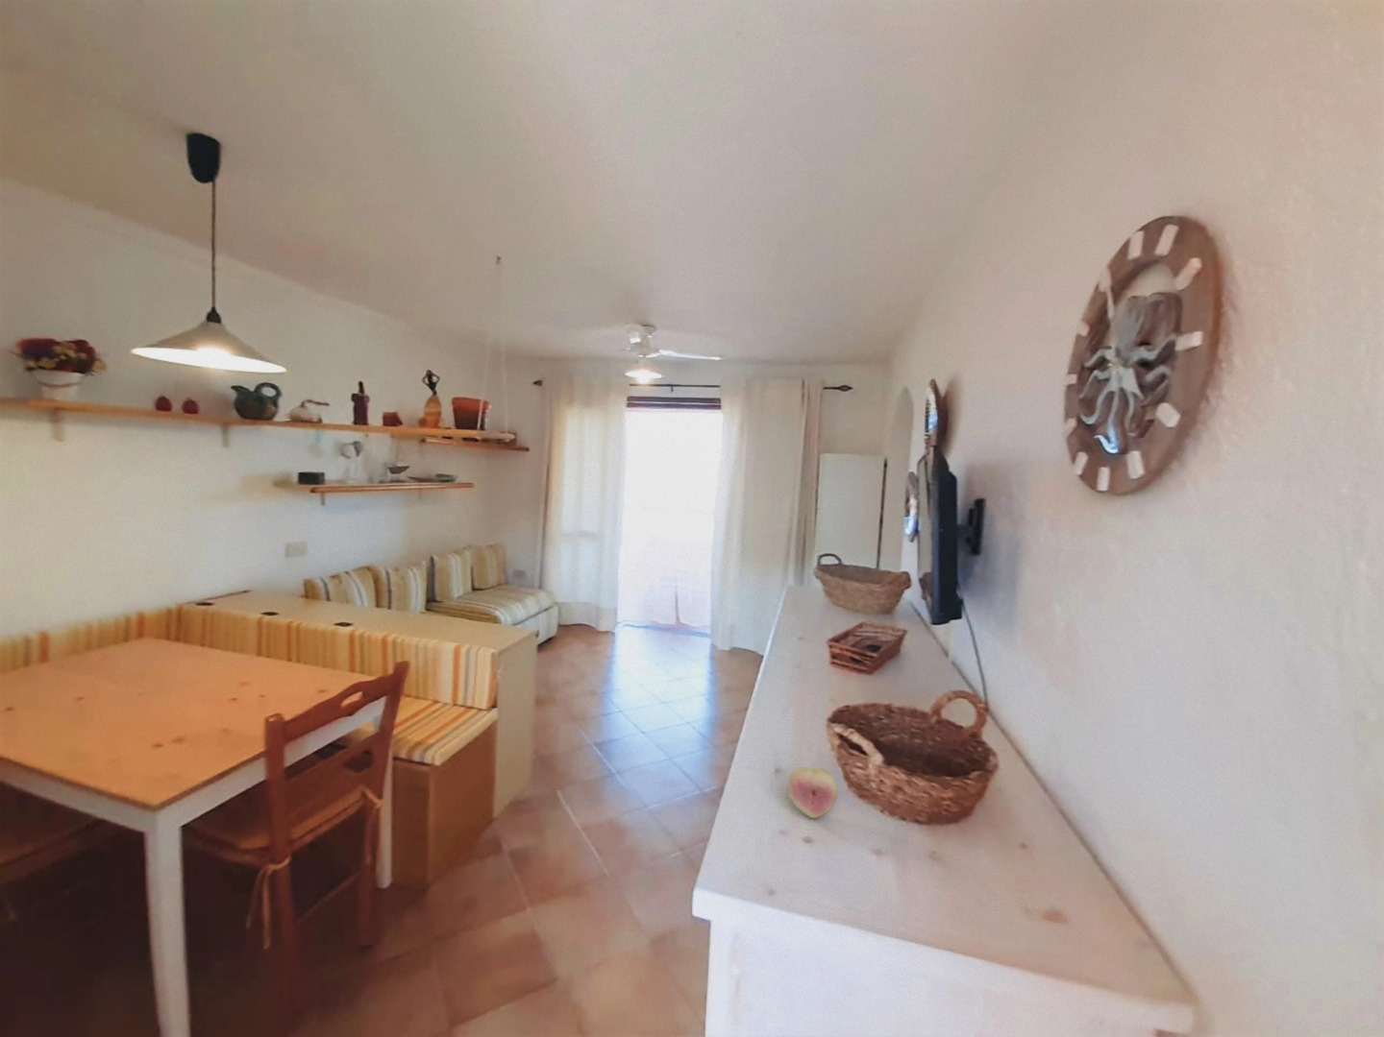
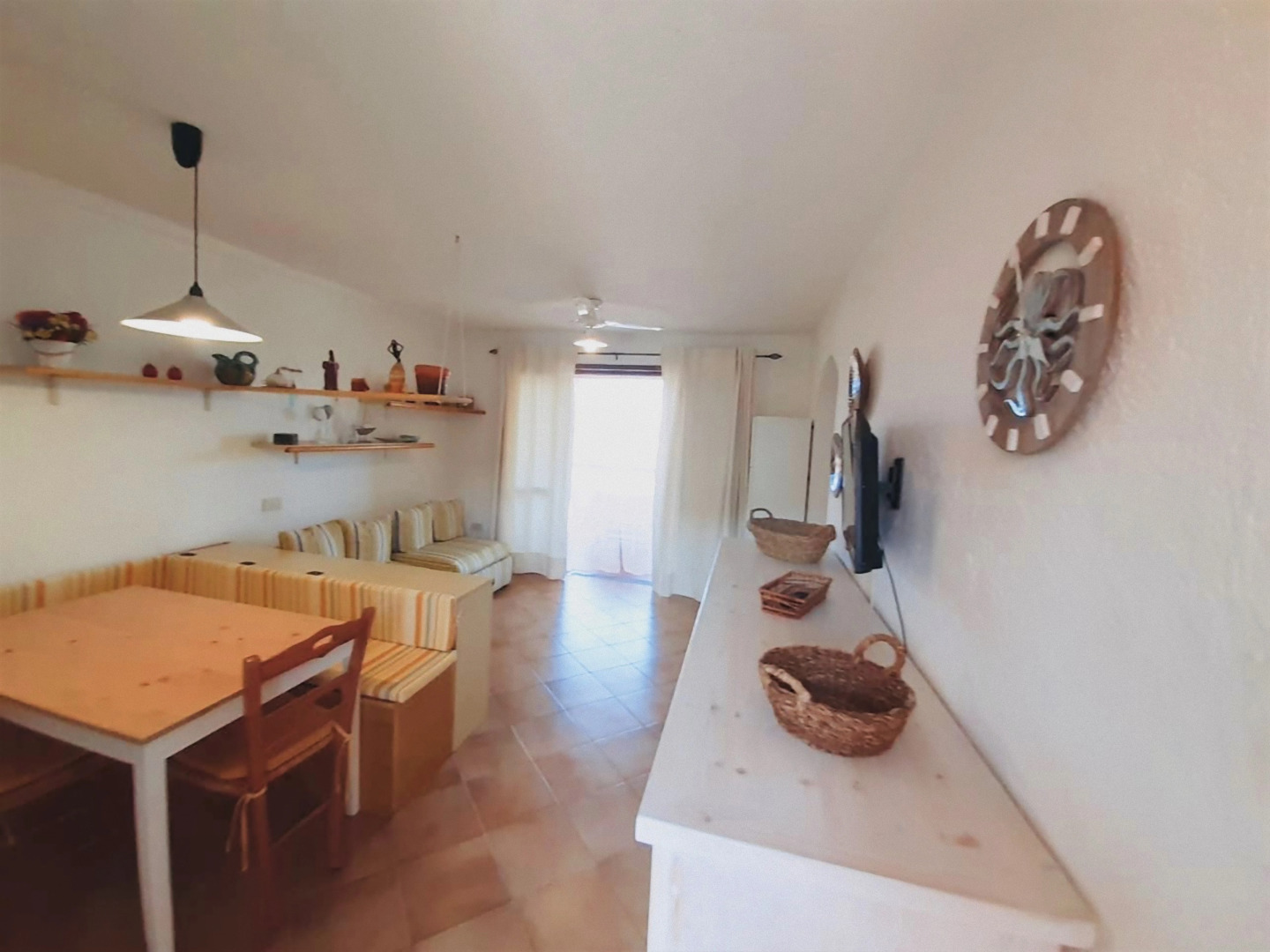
- fruit (812, 791)
